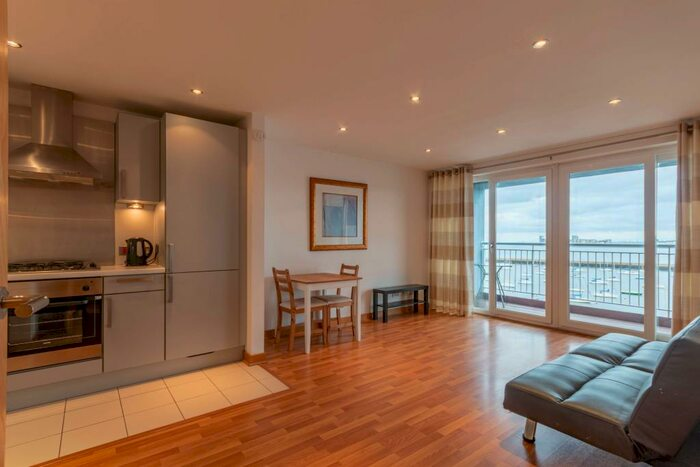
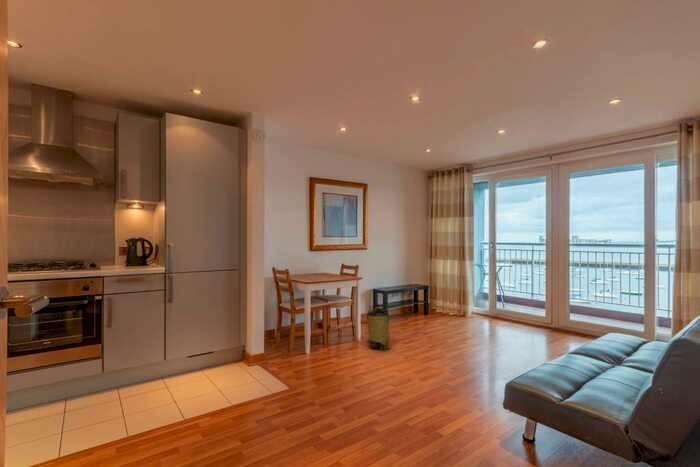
+ trash can (377, 327)
